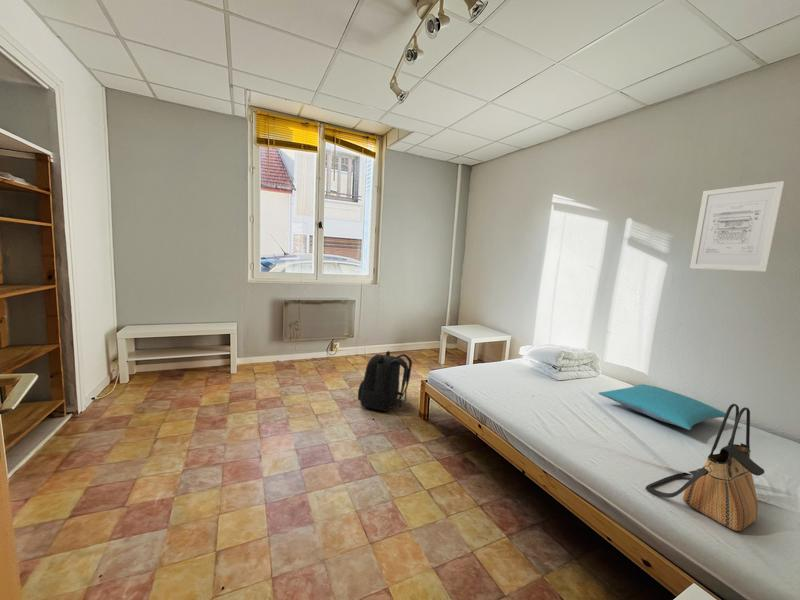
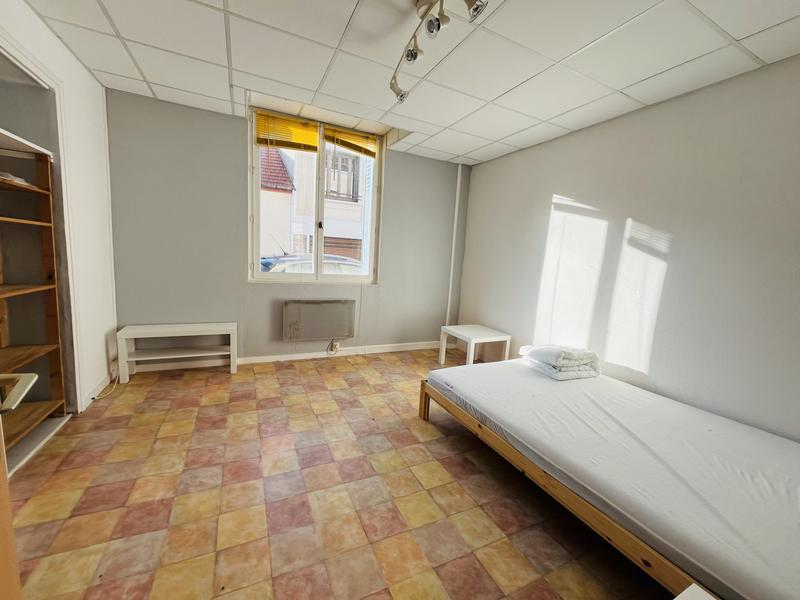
- wall art (732, 228)
- pillow (660, 403)
- backpack (386, 379)
- tote bag (712, 451)
